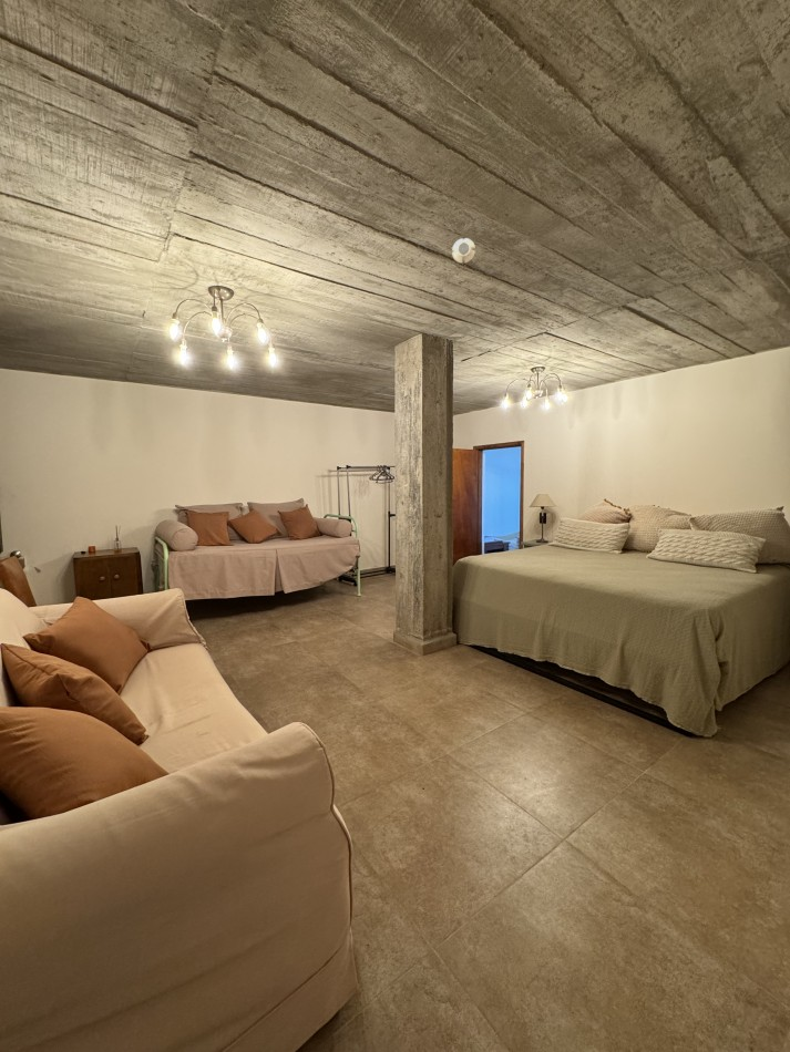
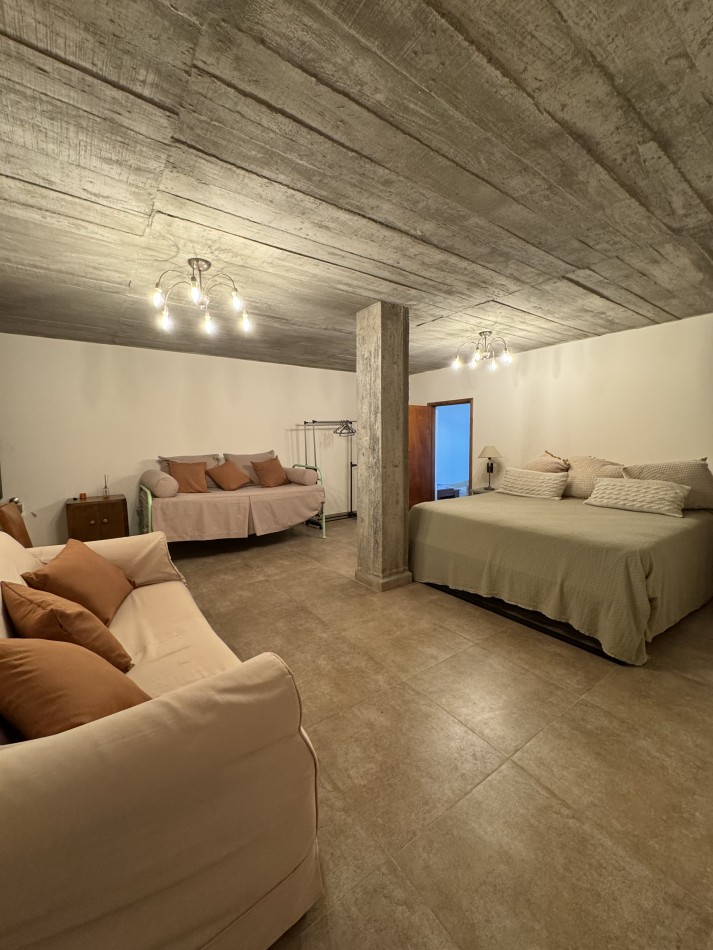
- smoke detector (463, 249)
